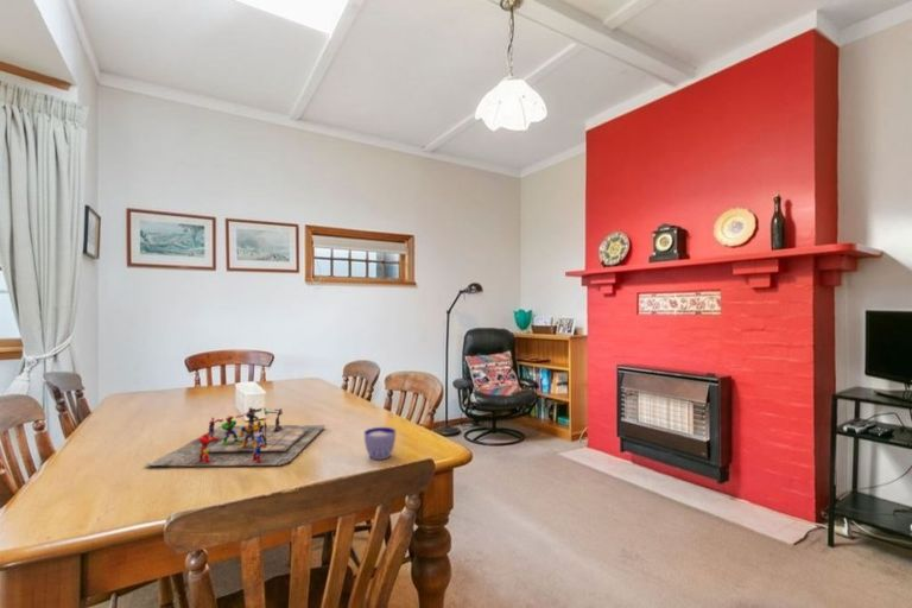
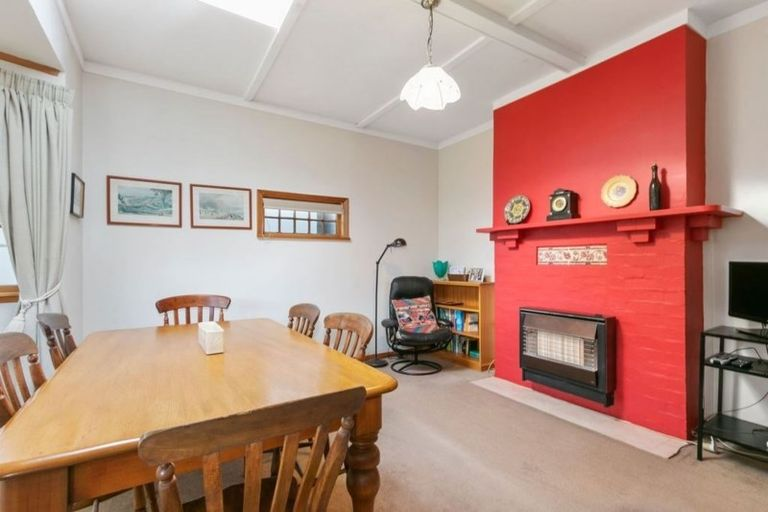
- board game (246, 428)
- cup (379, 442)
